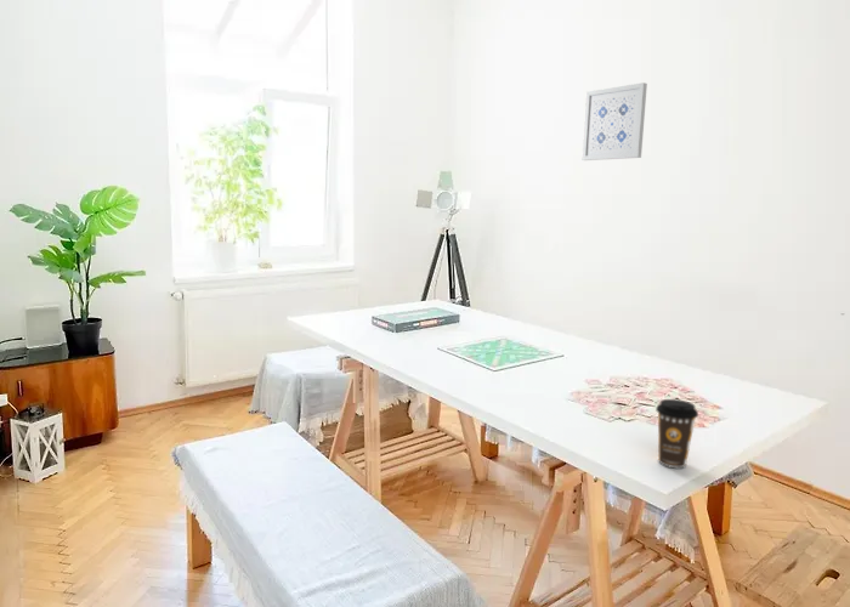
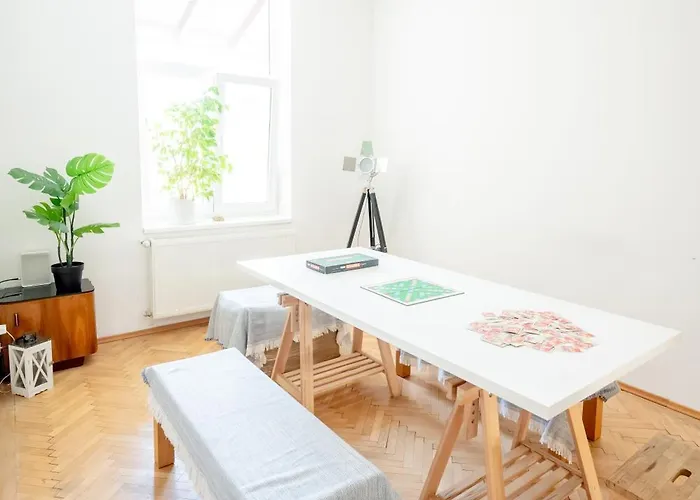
- wall art (612, 123)
- coffee cup (674, 433)
